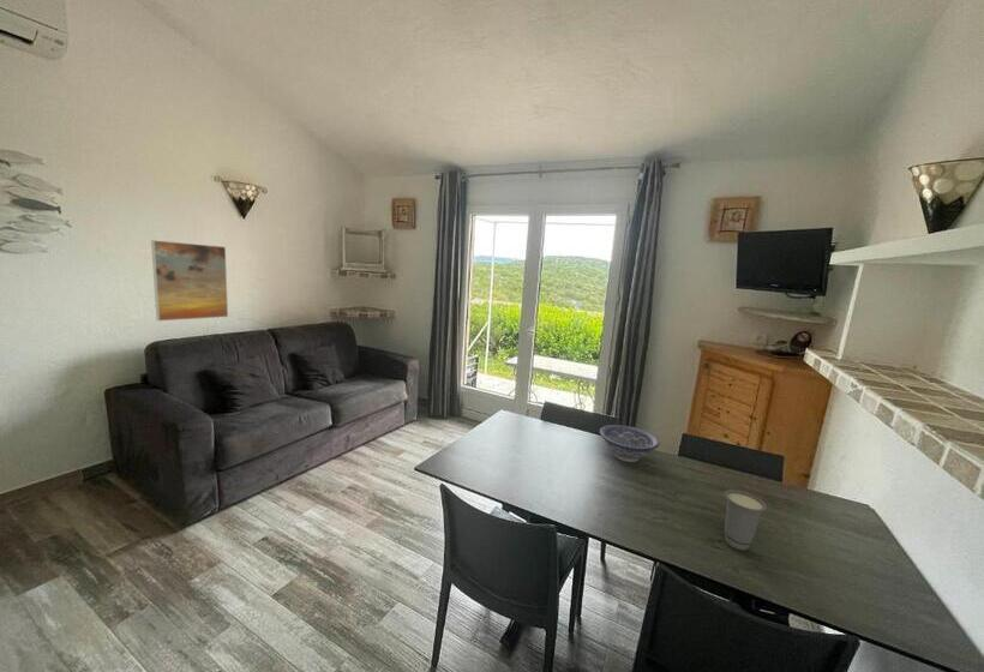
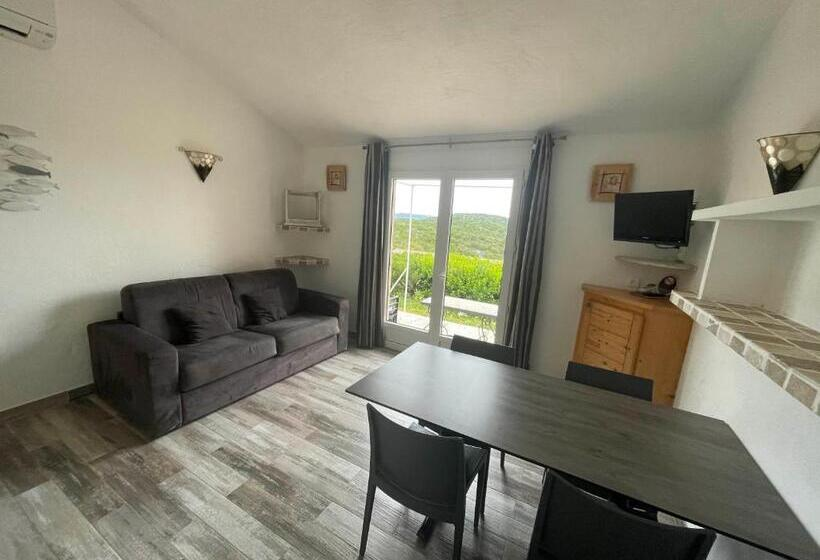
- decorative bowl (626, 445)
- cup (740, 521)
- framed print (192, 281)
